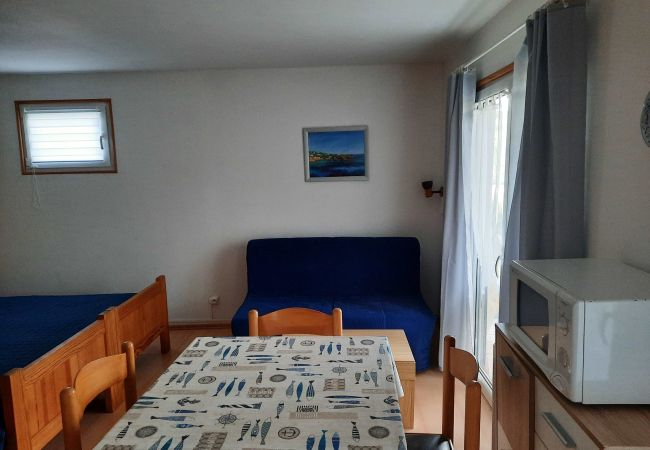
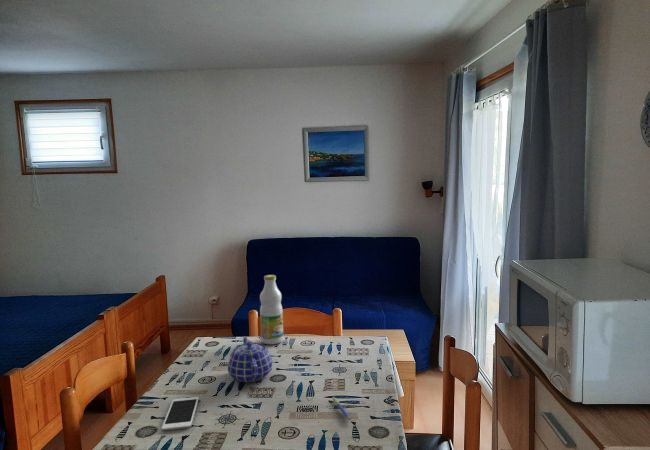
+ teapot (249, 357)
+ bottle (271, 308)
+ pen (340, 407)
+ cell phone (181, 412)
